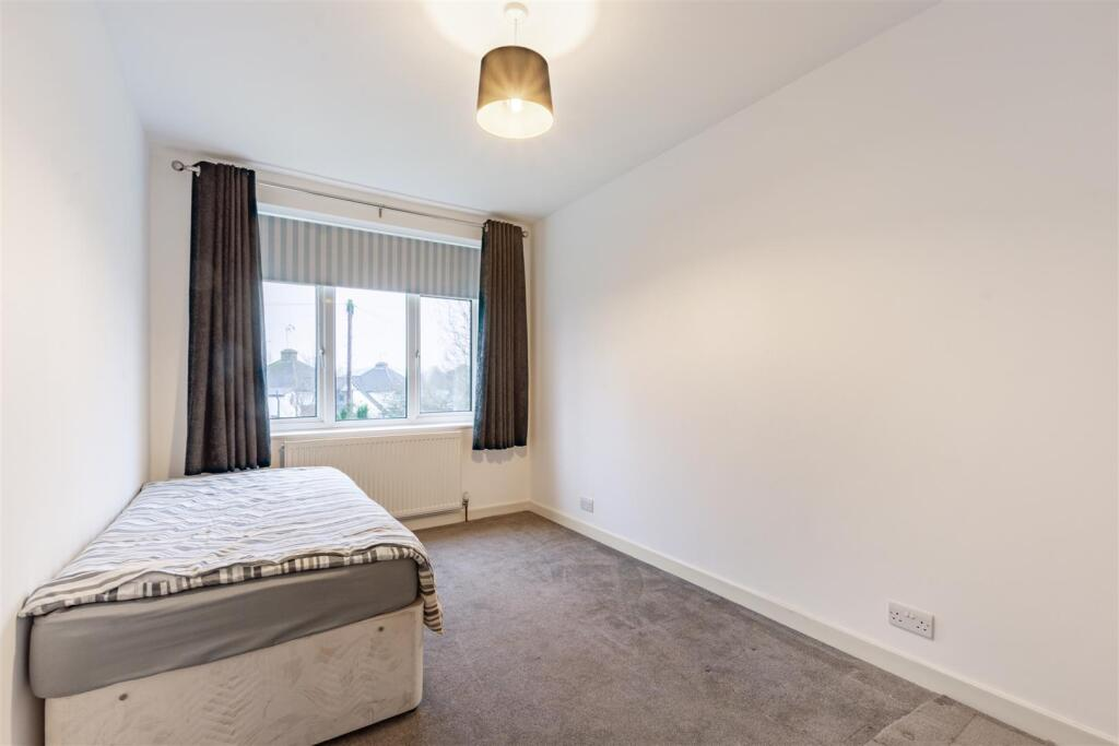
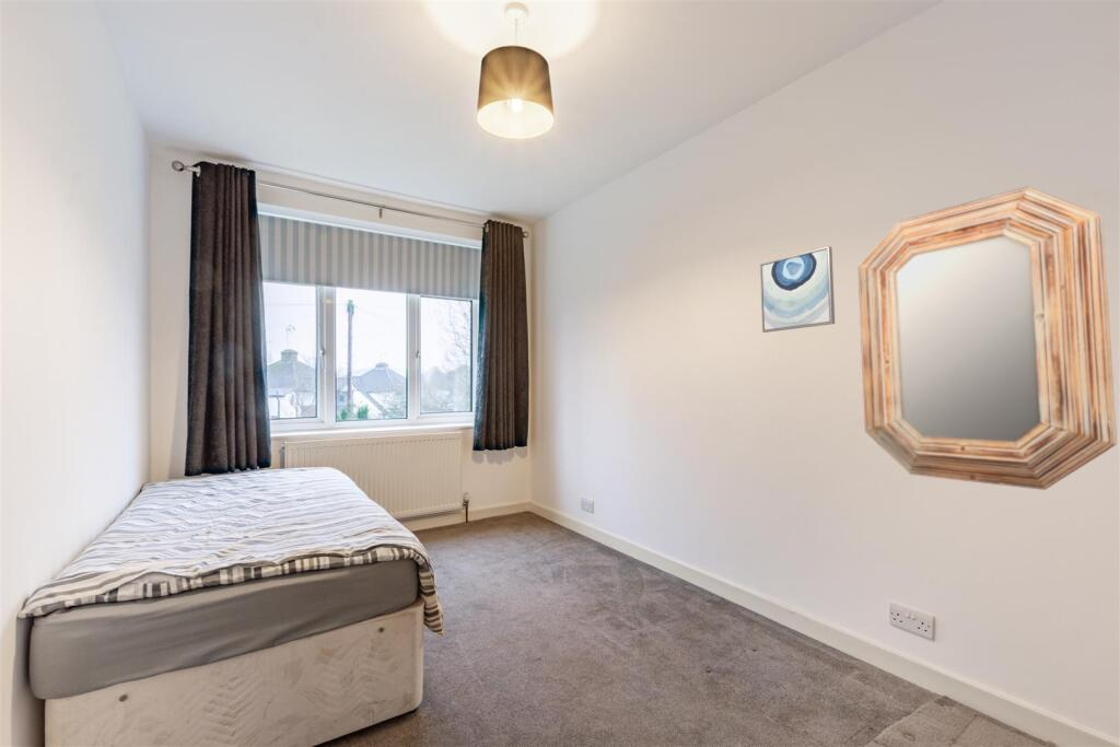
+ wall art (794, 292)
+ home mirror (962, 341)
